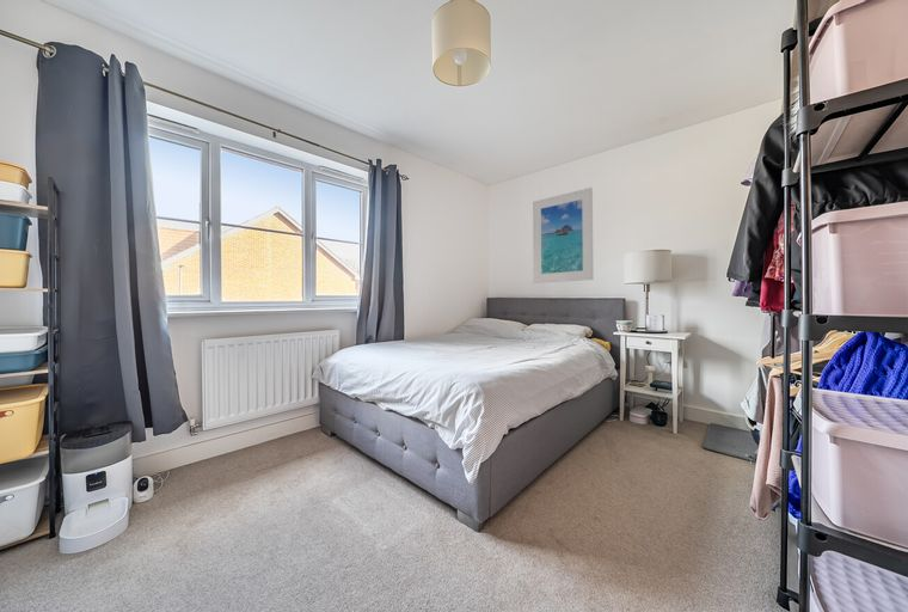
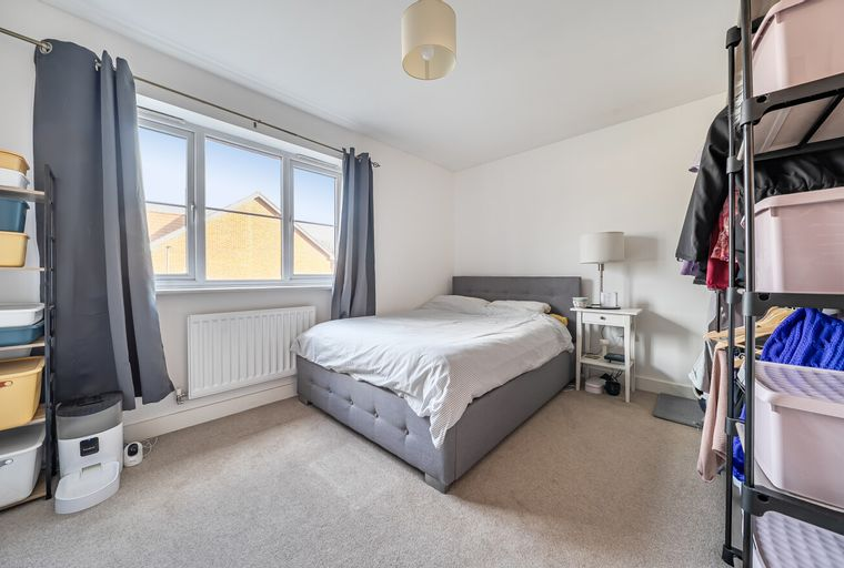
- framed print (560, 238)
